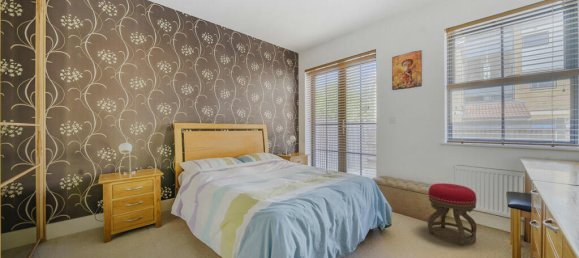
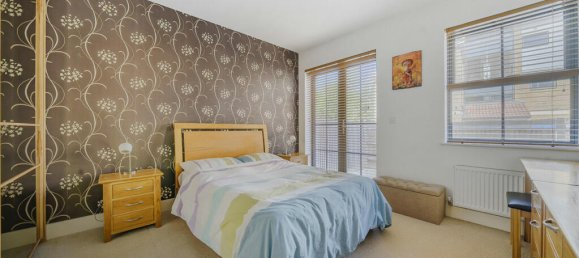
- stool (453, 210)
